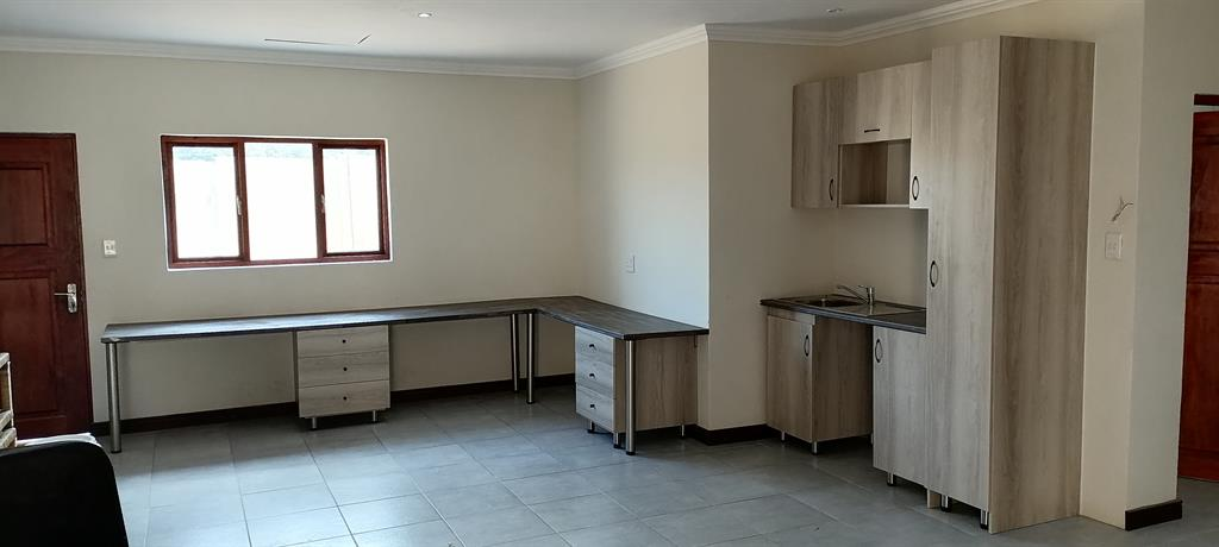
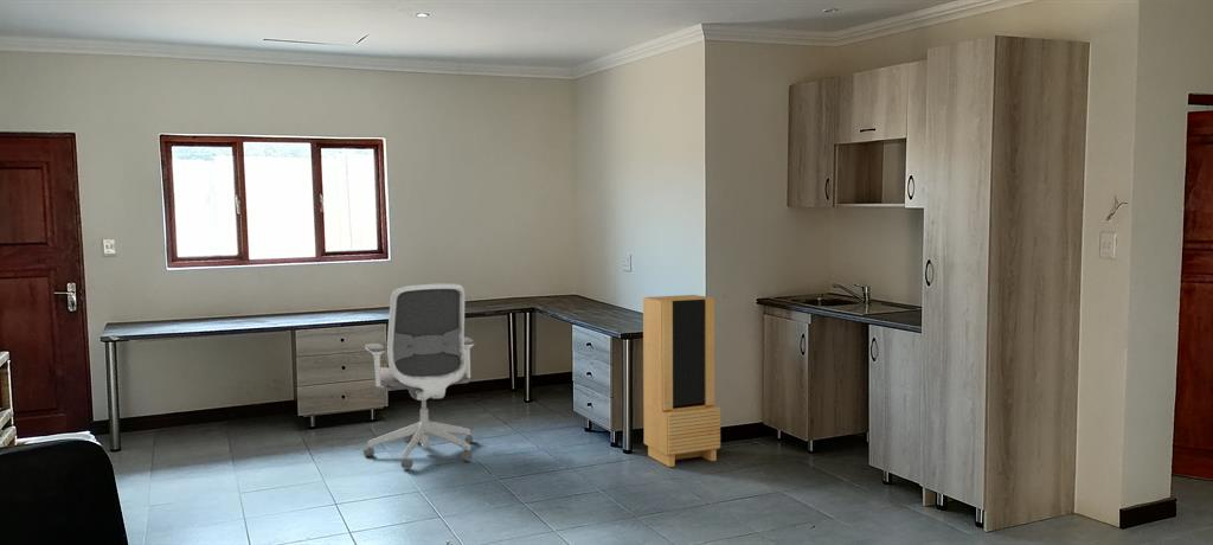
+ office chair (418, 367)
+ storage cabinet (681, 378)
